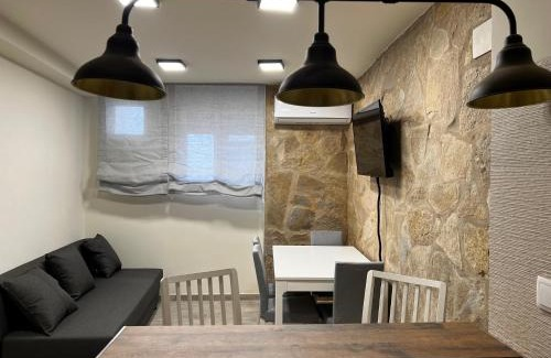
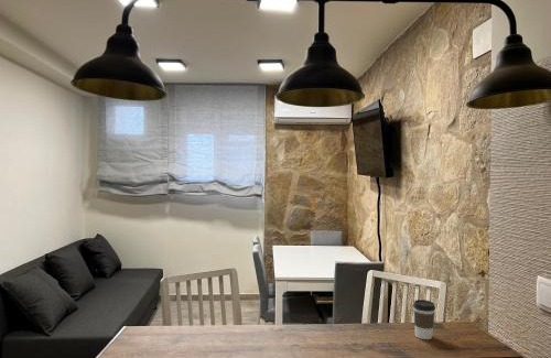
+ coffee cup (423, 319)
